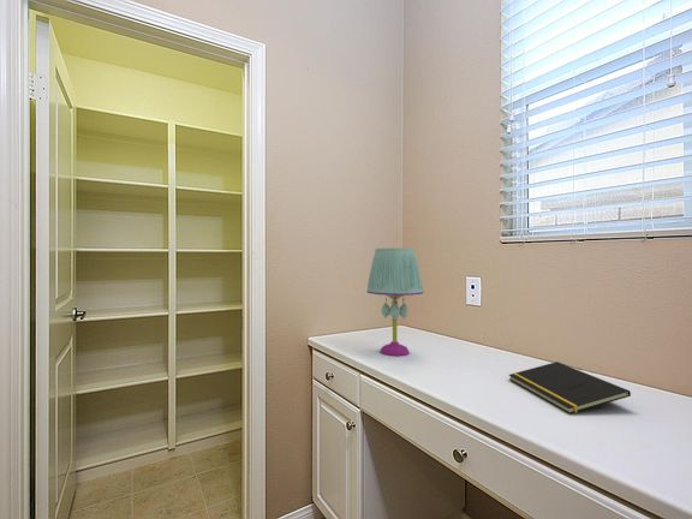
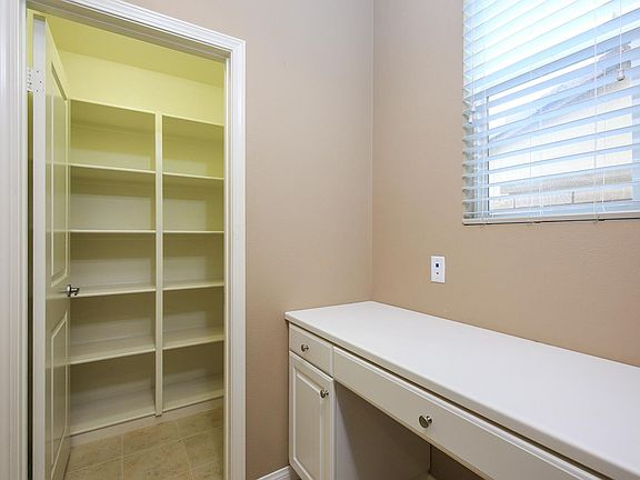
- notepad (562, 383)
- table lamp (394, 299)
